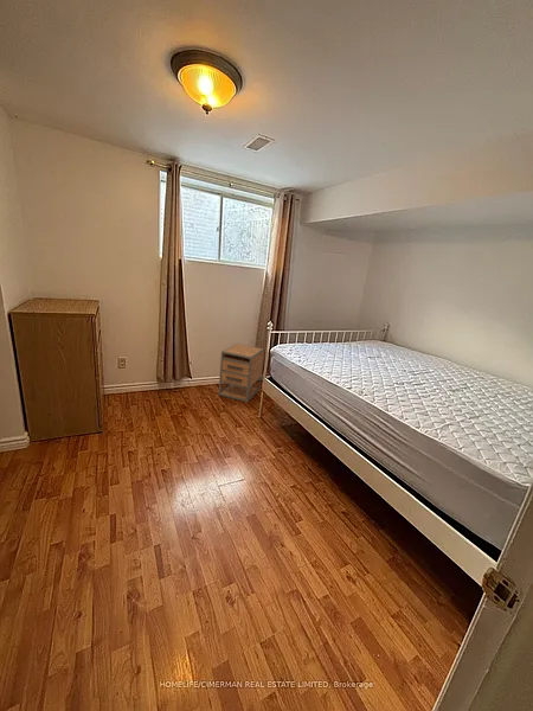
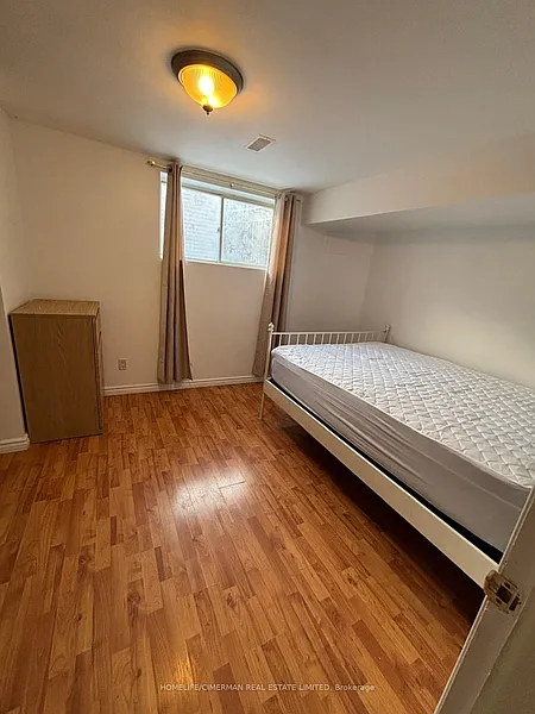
- nightstand (242, 371)
